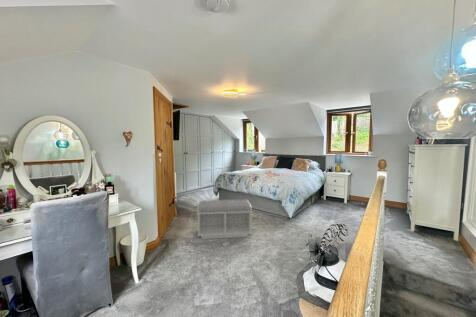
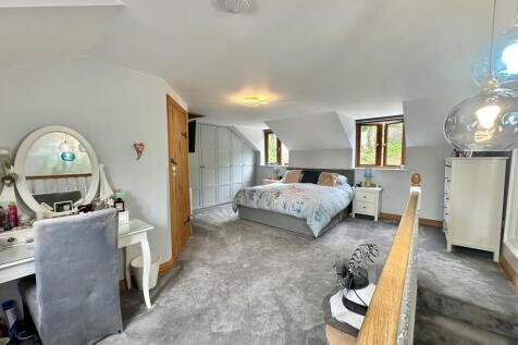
- bench (224, 217)
